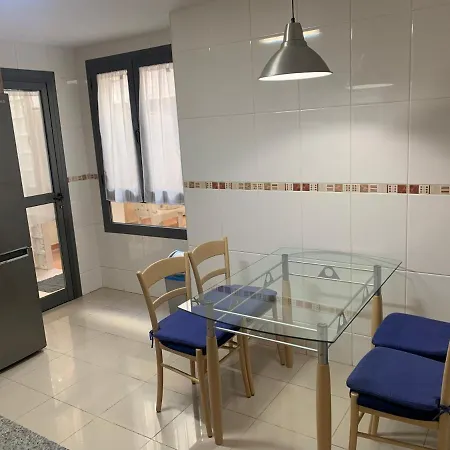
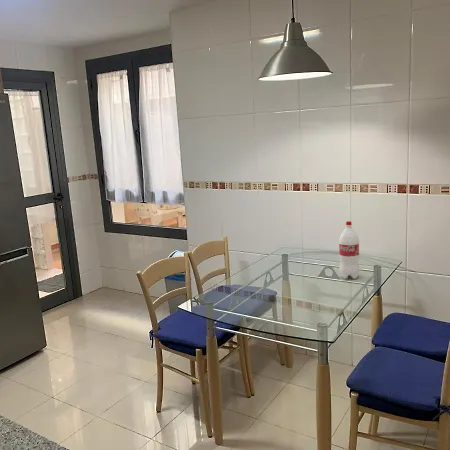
+ bottle (349, 249)
